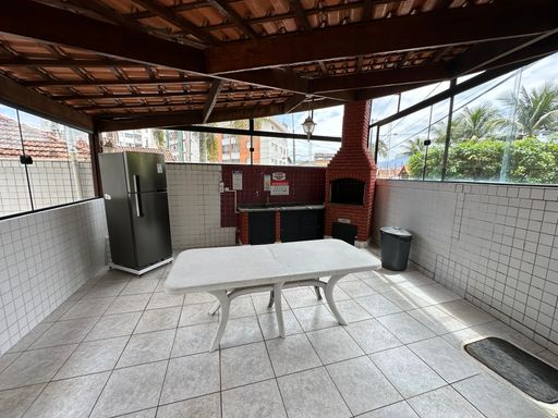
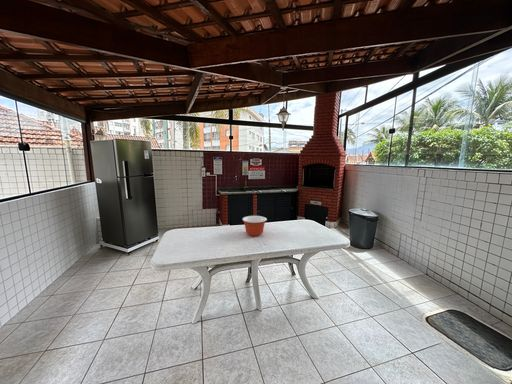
+ mixing bowl (254, 226)
